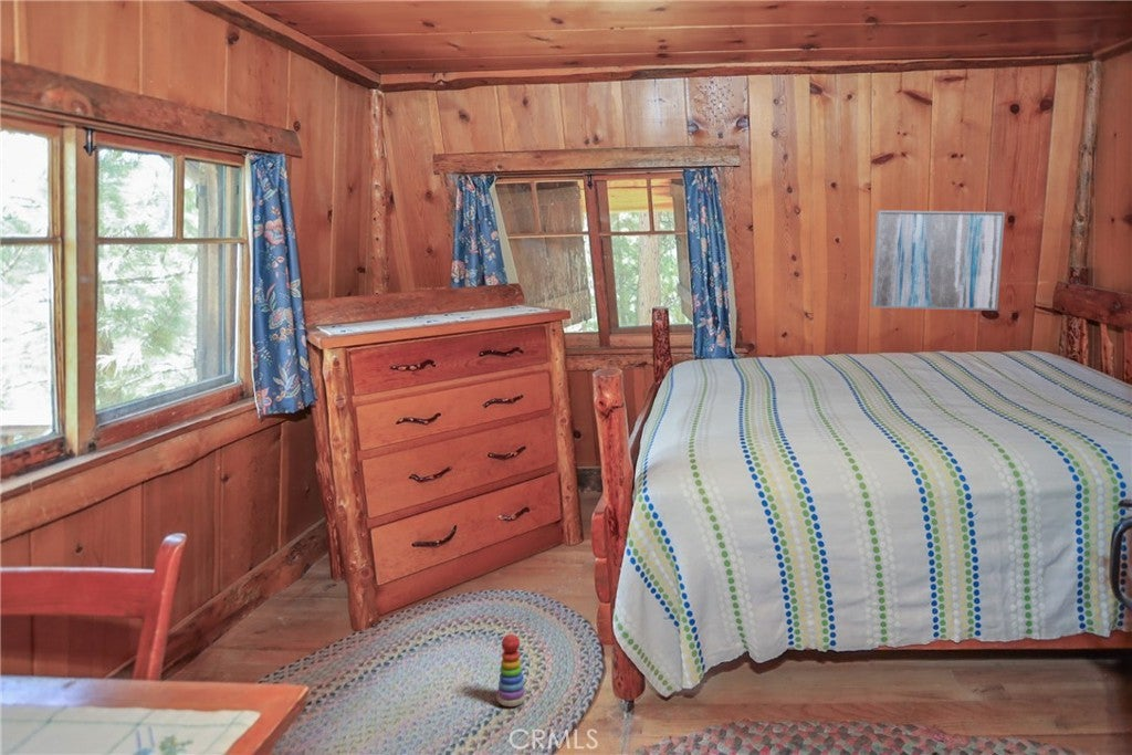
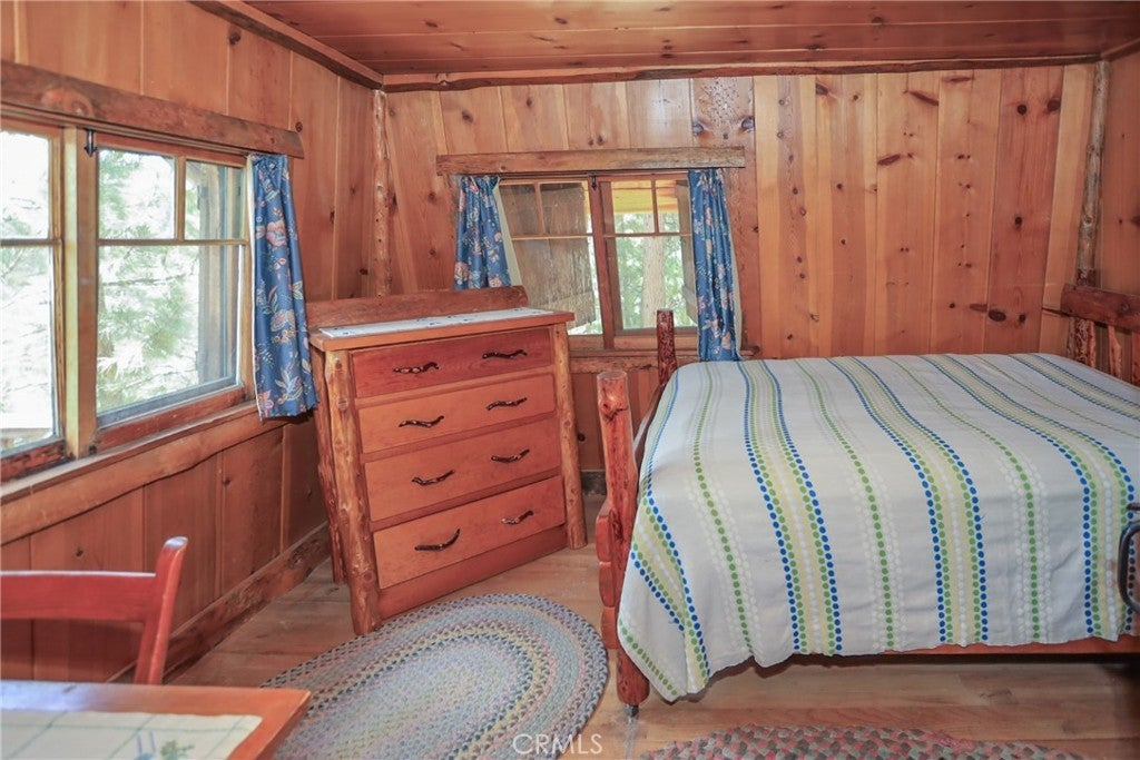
- wall art (936, 260)
- stacking toy (511, 668)
